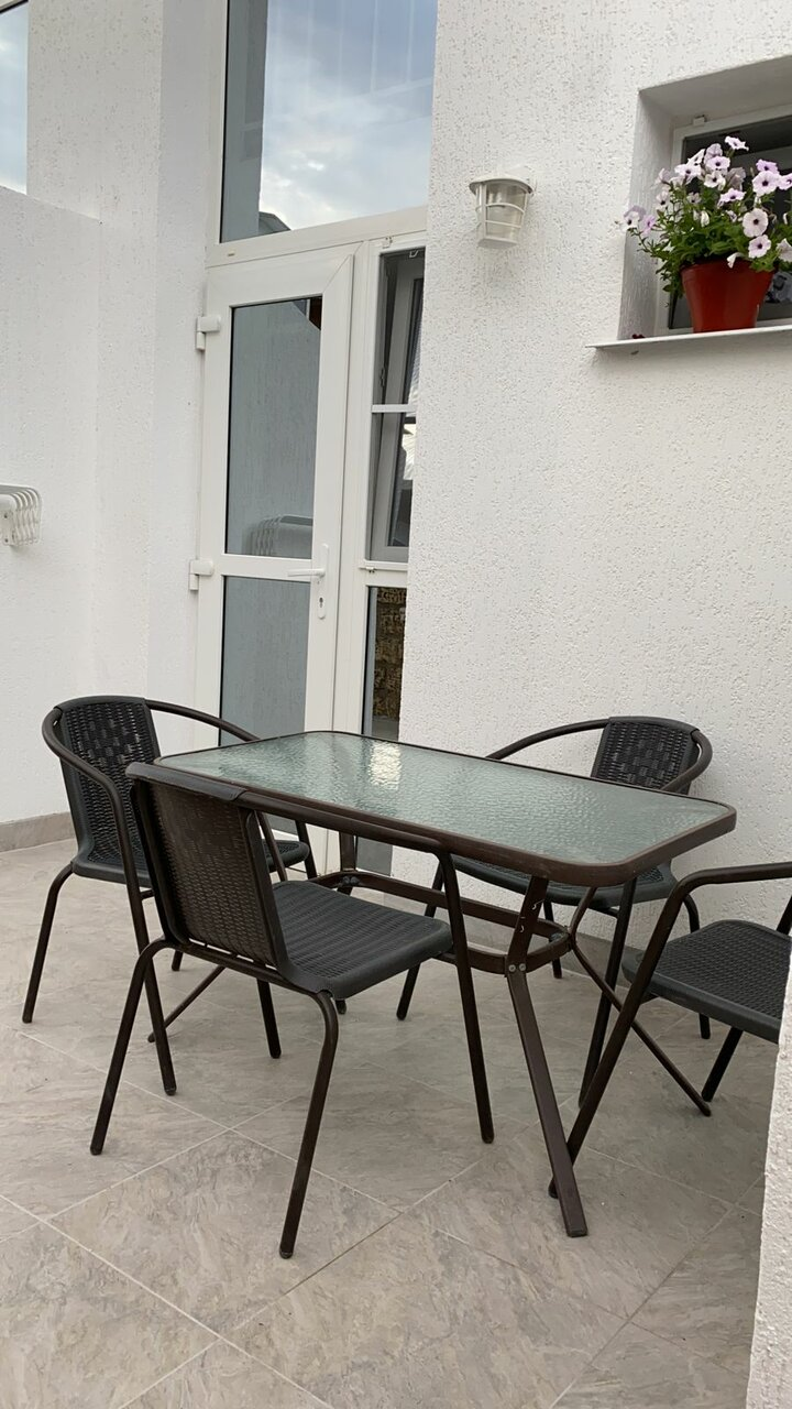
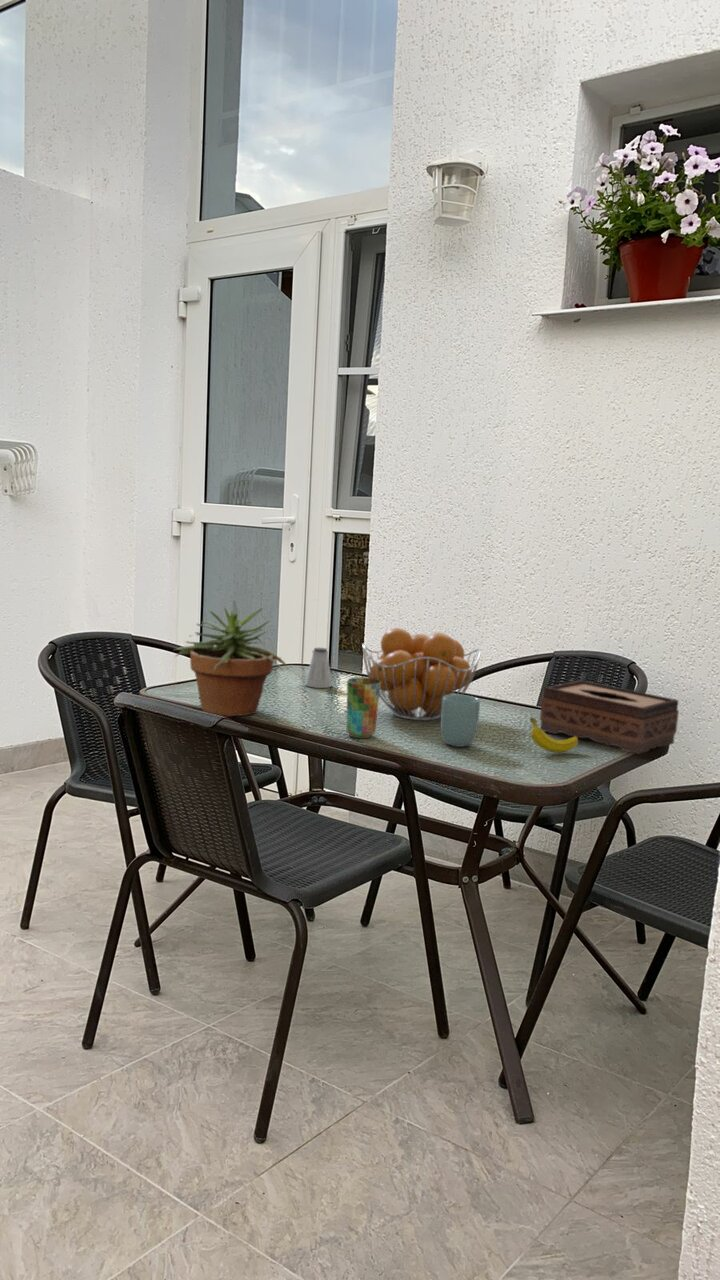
+ potted plant (235, 657)
+ fruit basket (419, 672)
+ cup (459, 721)
+ cup (362, 708)
+ tissue box (608, 715)
+ saltshaker (319, 666)
+ fruit (552, 738)
